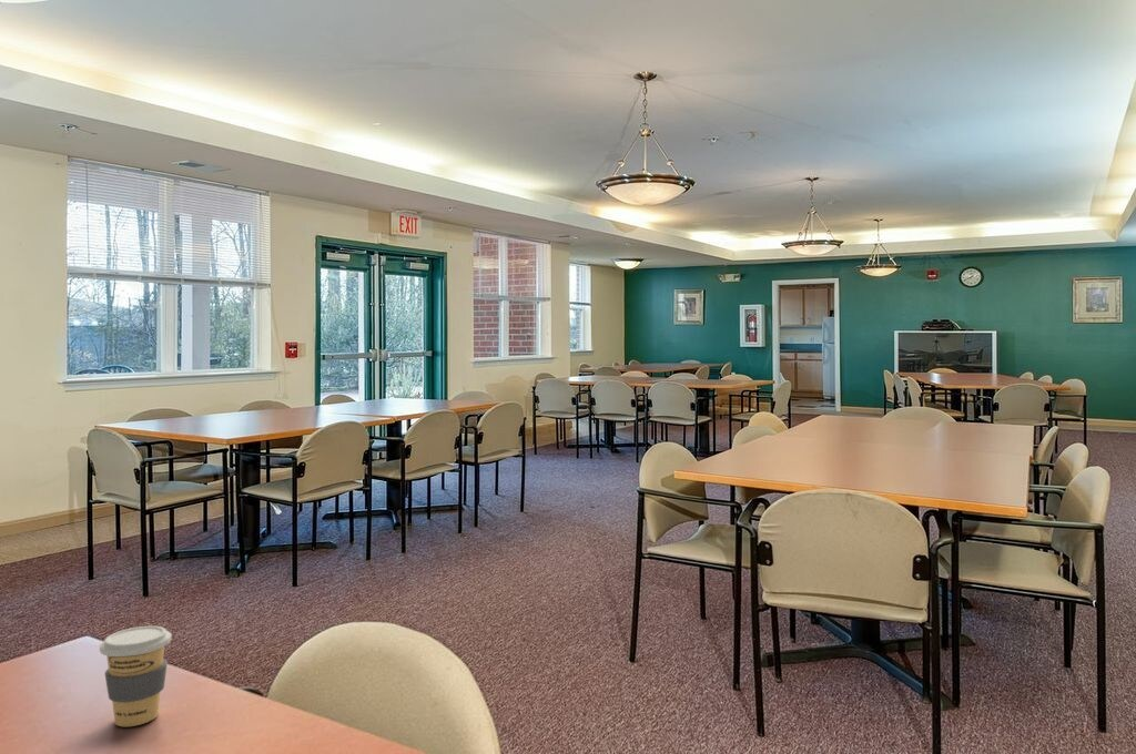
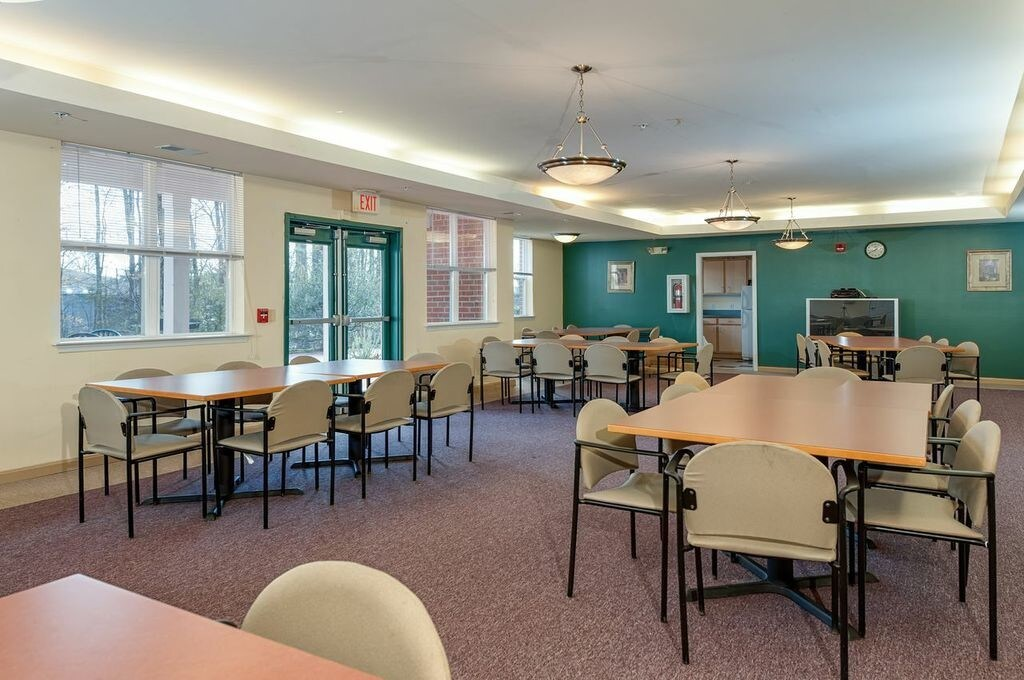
- coffee cup (136, 675)
